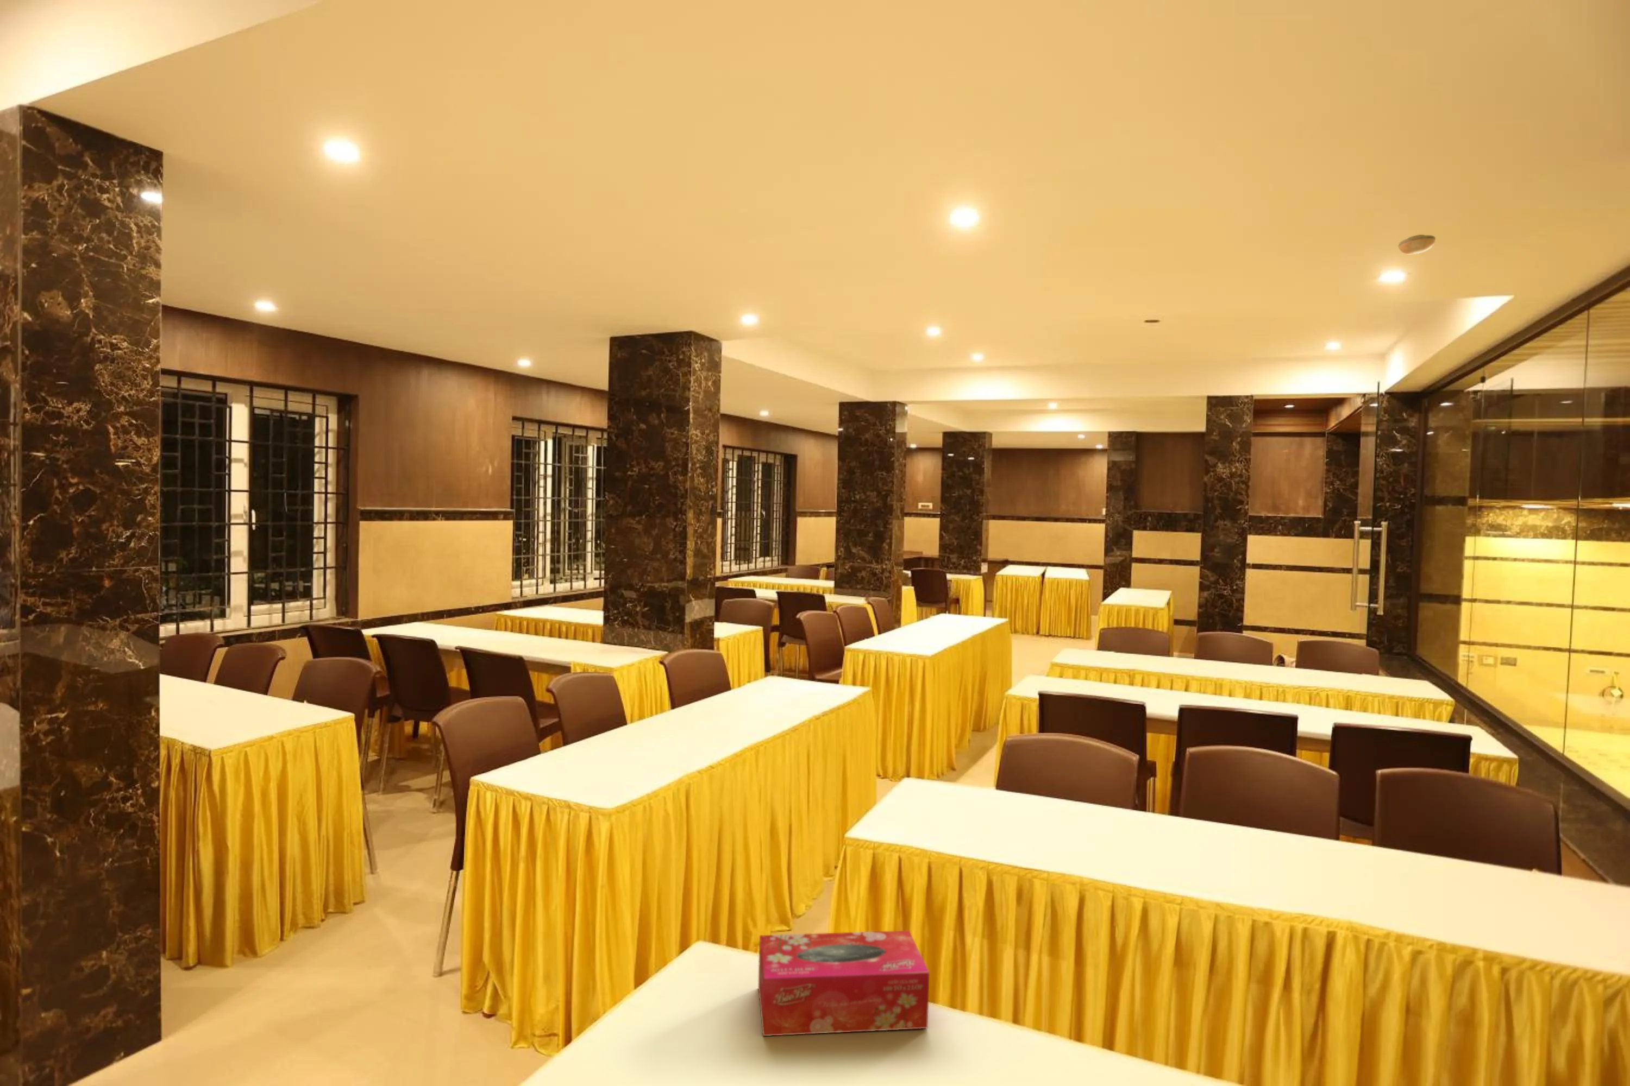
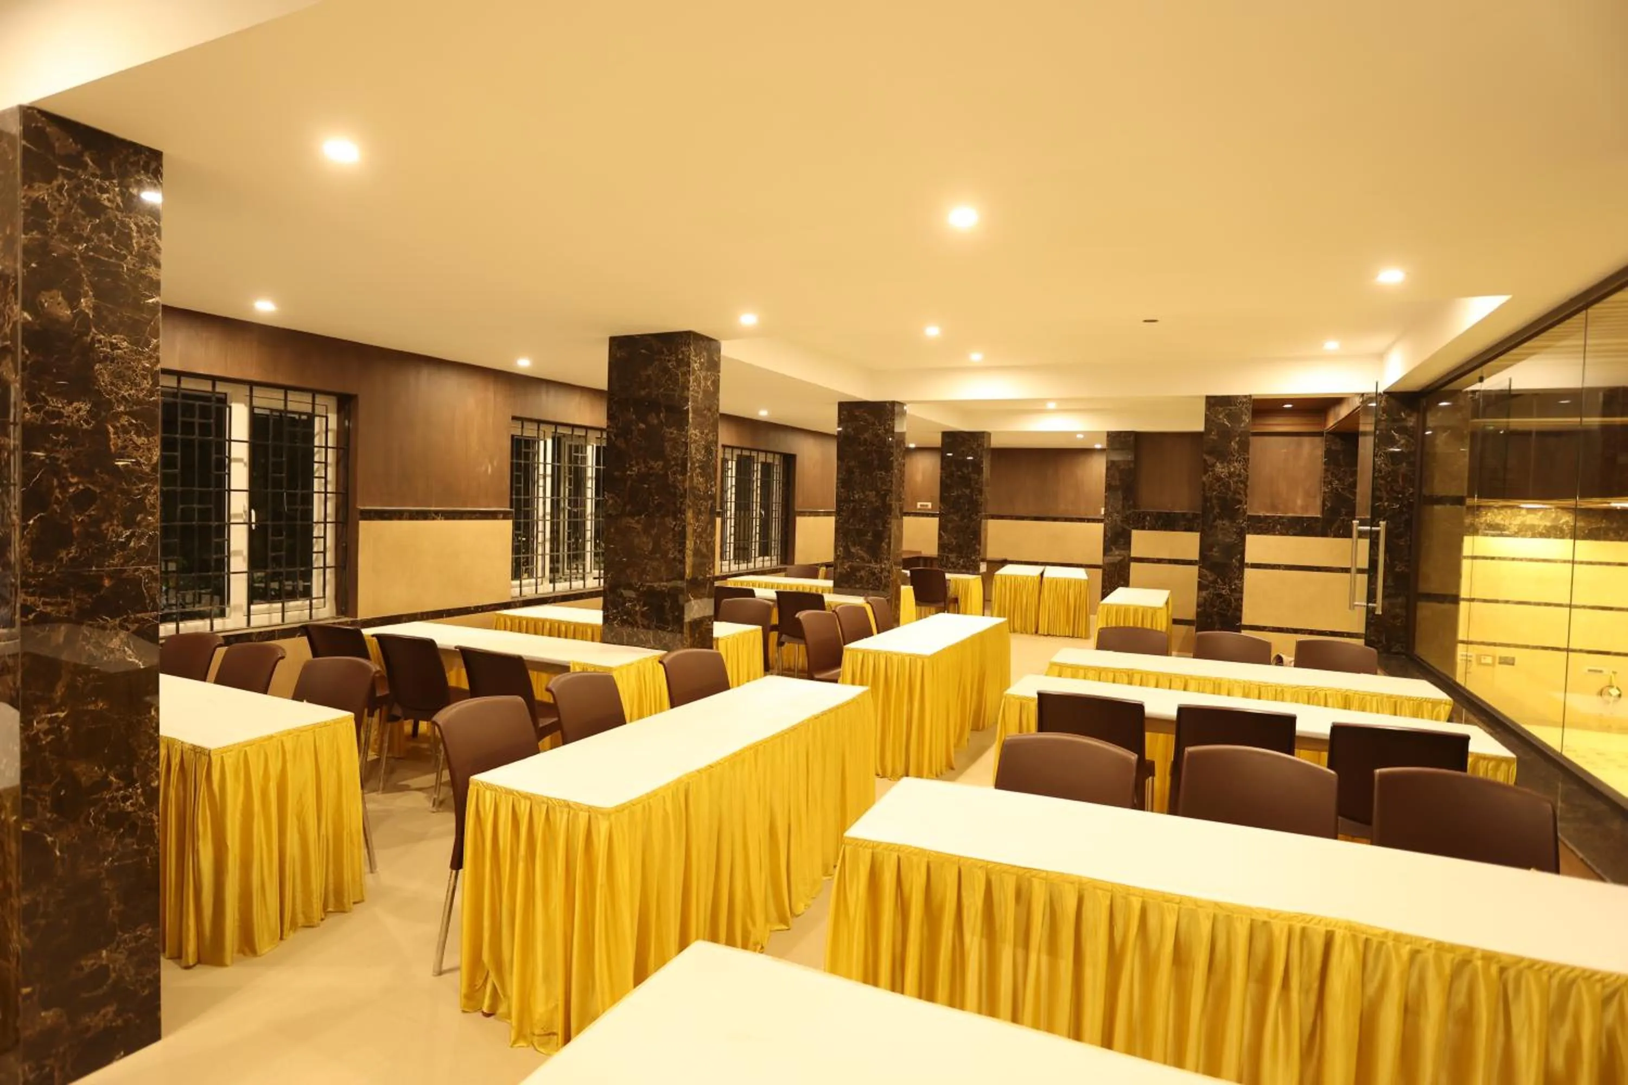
- smoke detector (1417, 245)
- tissue box (840, 981)
